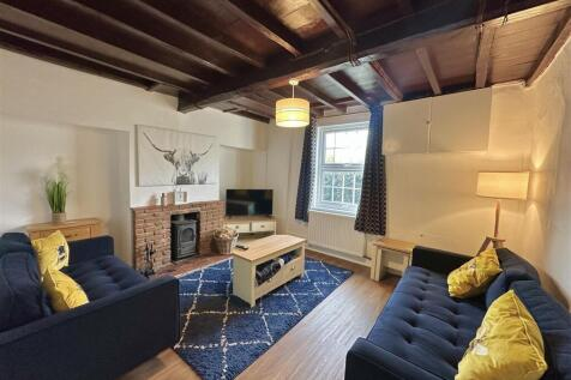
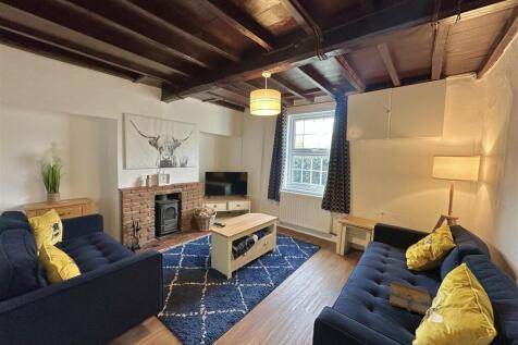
+ book (408, 296)
